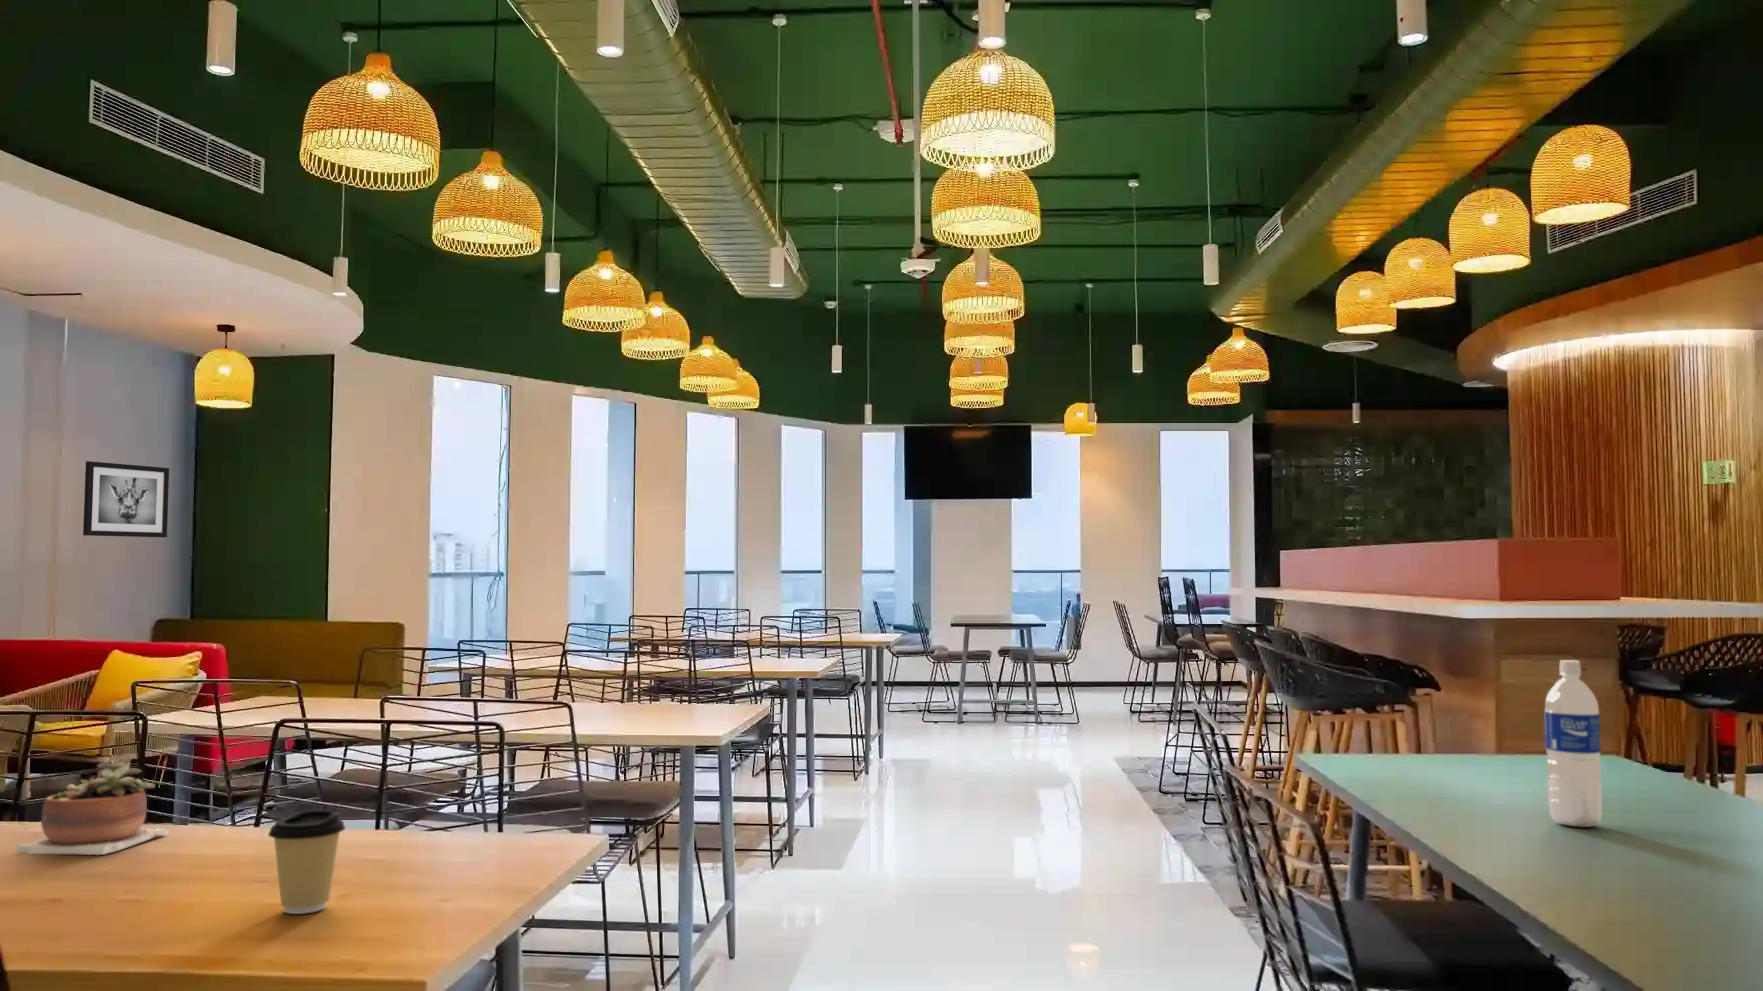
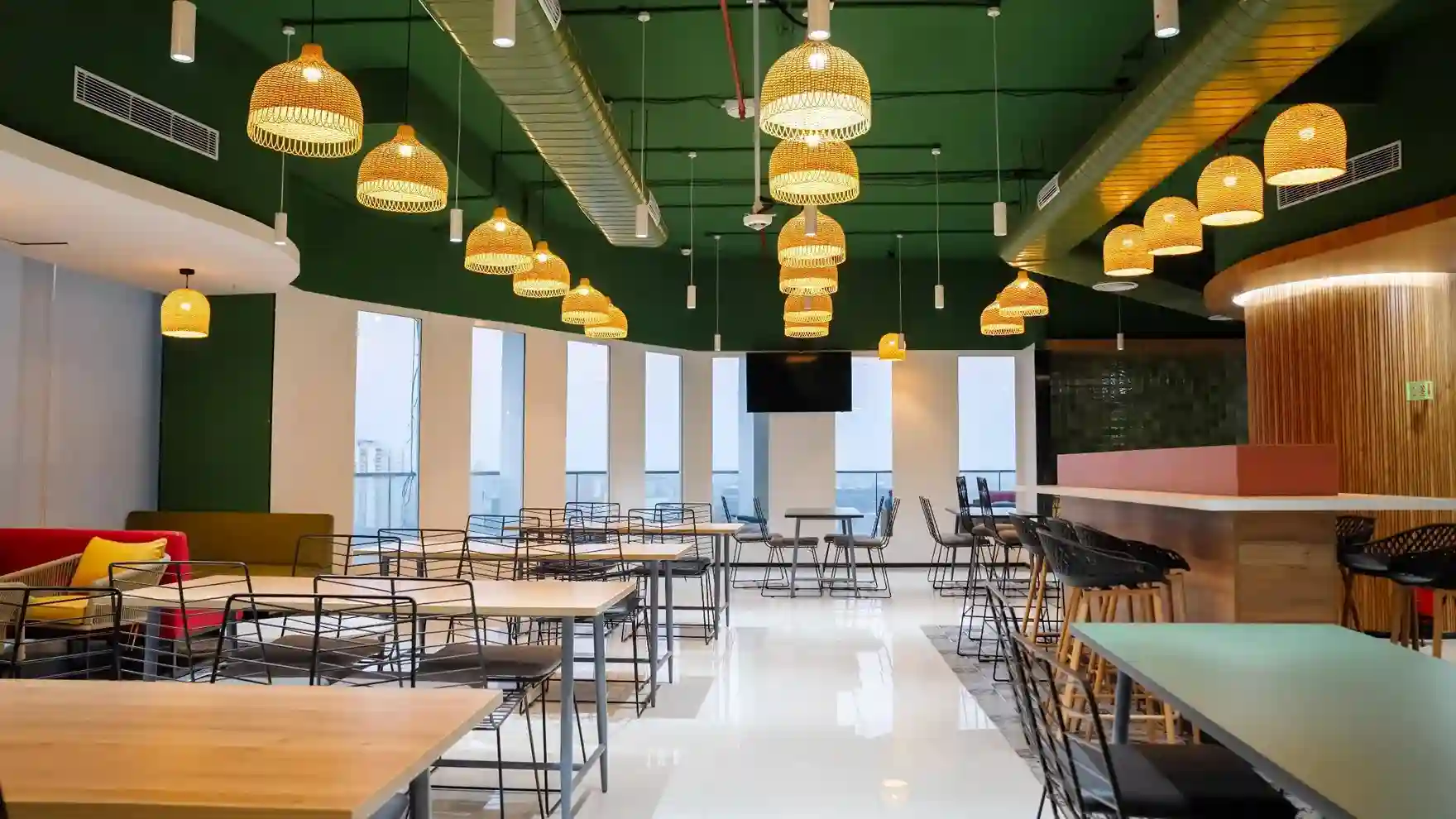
- wall art (127, 501)
- coffee cup (305, 860)
- water bottle (1572, 741)
- succulent plant (96, 802)
